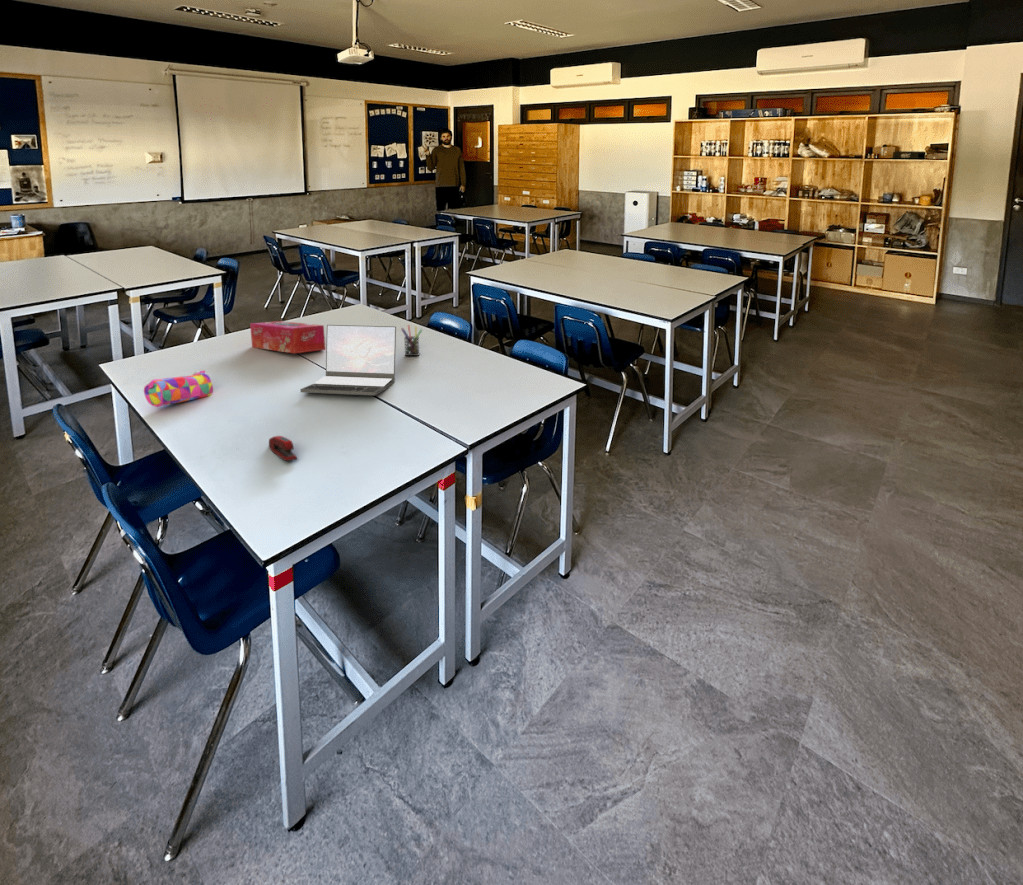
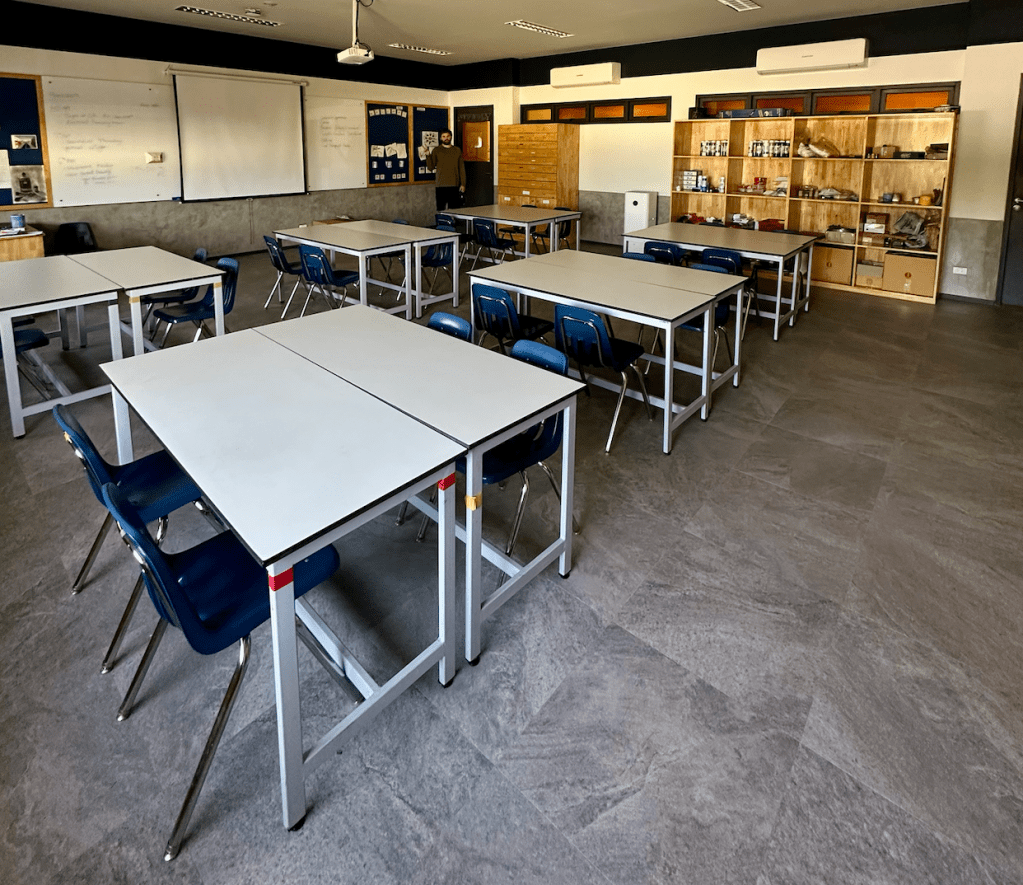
- tissue box (287, 336)
- stapler (281, 445)
- laptop (349, 358)
- pen holder (413, 339)
- pencil case (179, 388)
